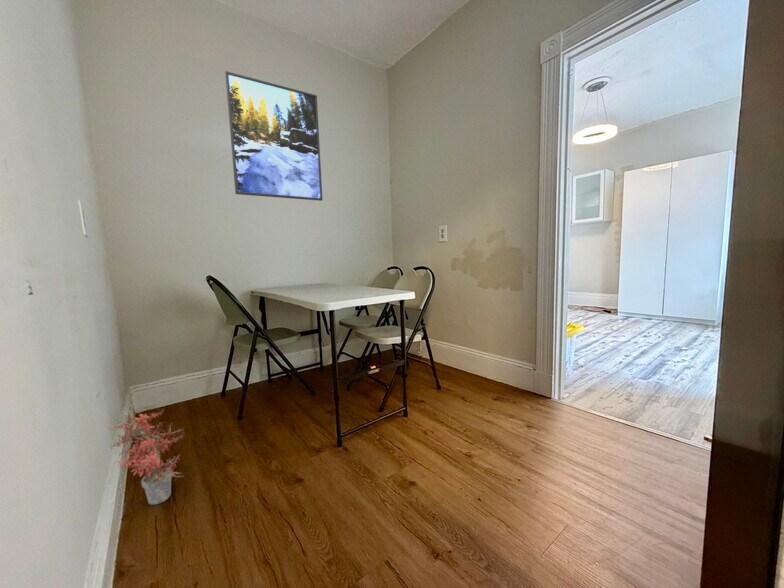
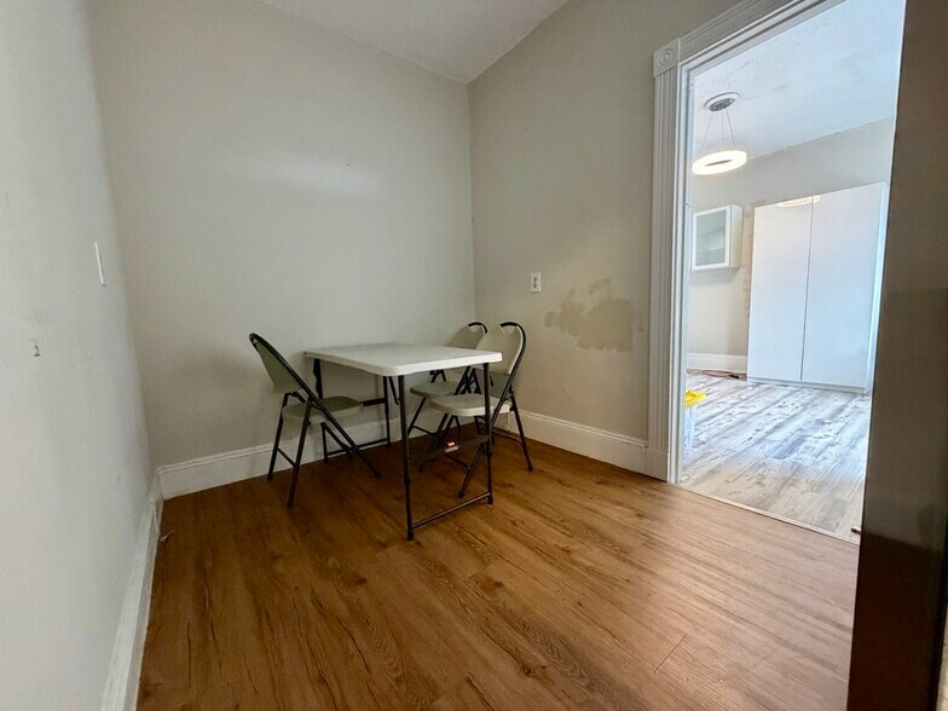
- potted plant (149, 447)
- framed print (278, 142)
